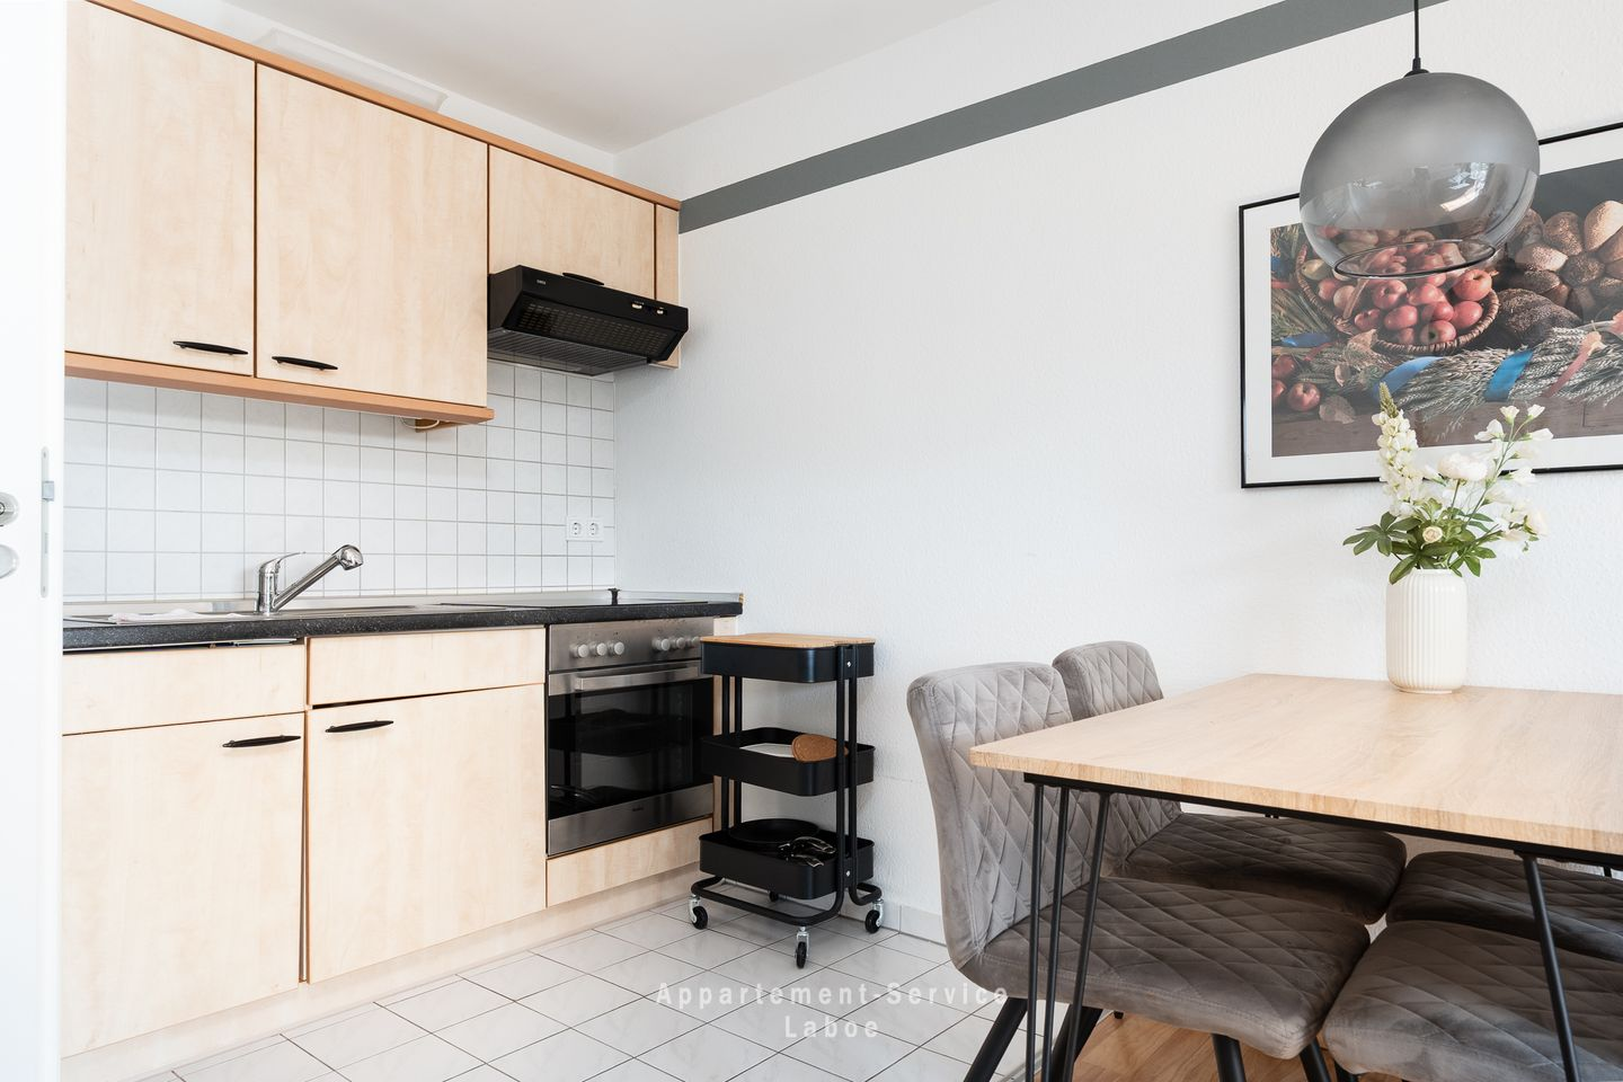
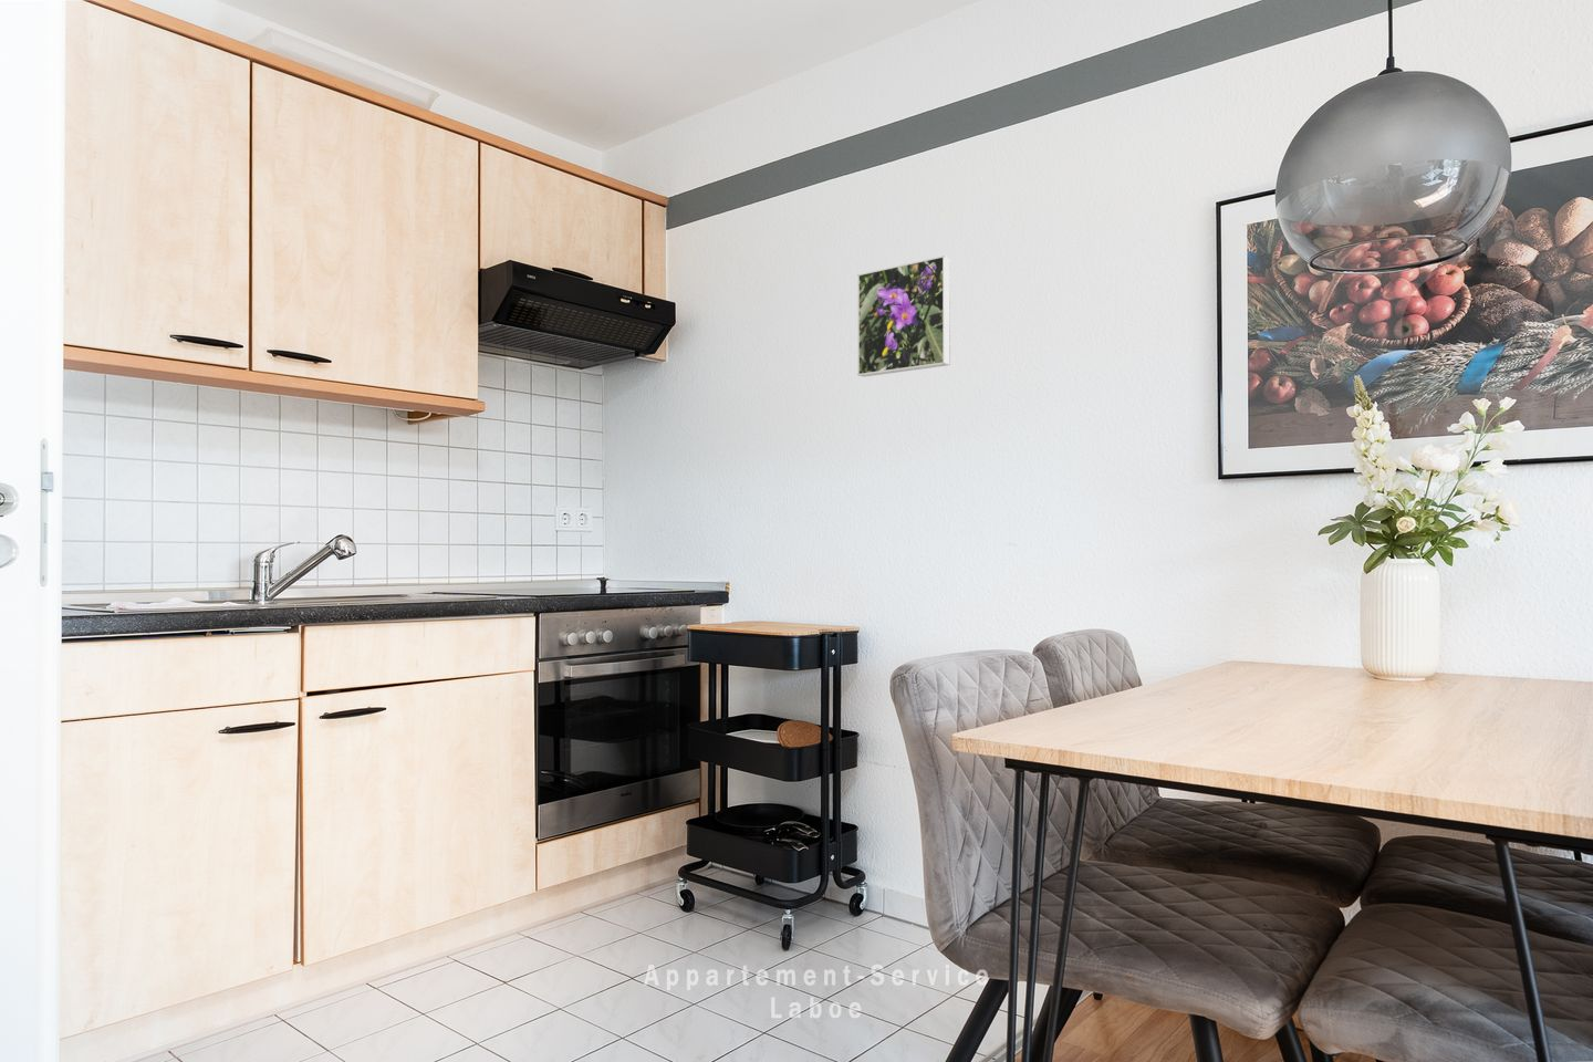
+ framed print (902, 318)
